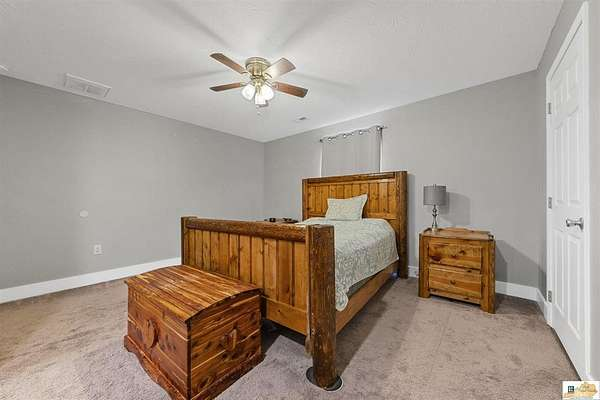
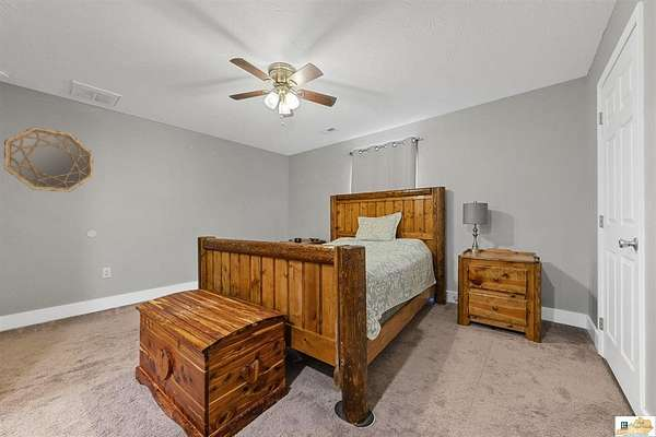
+ home mirror (52, 161)
